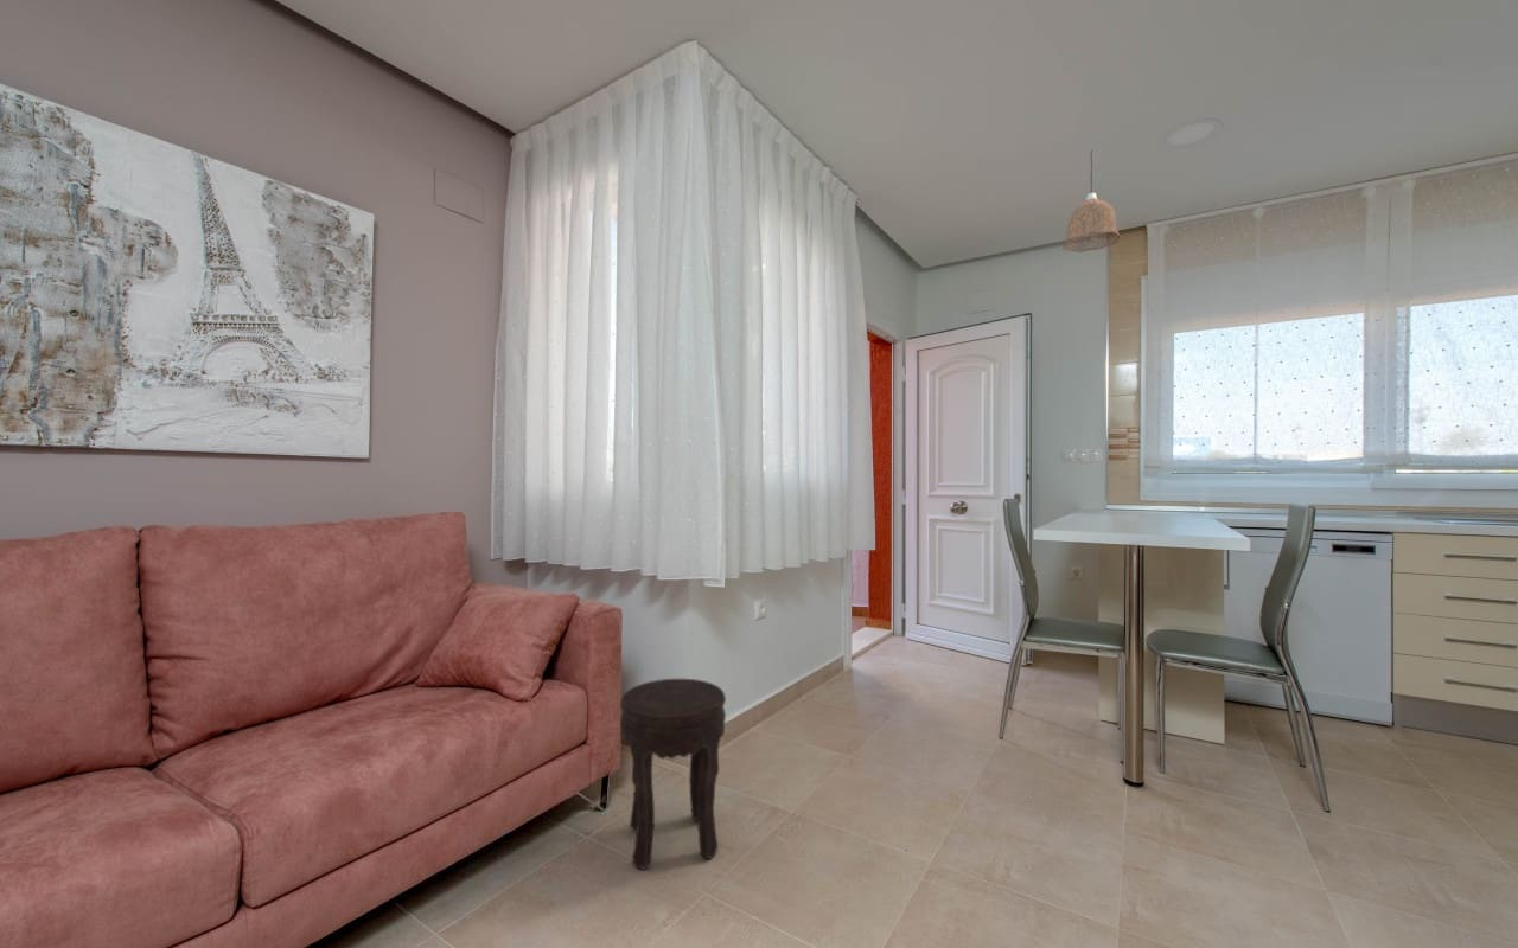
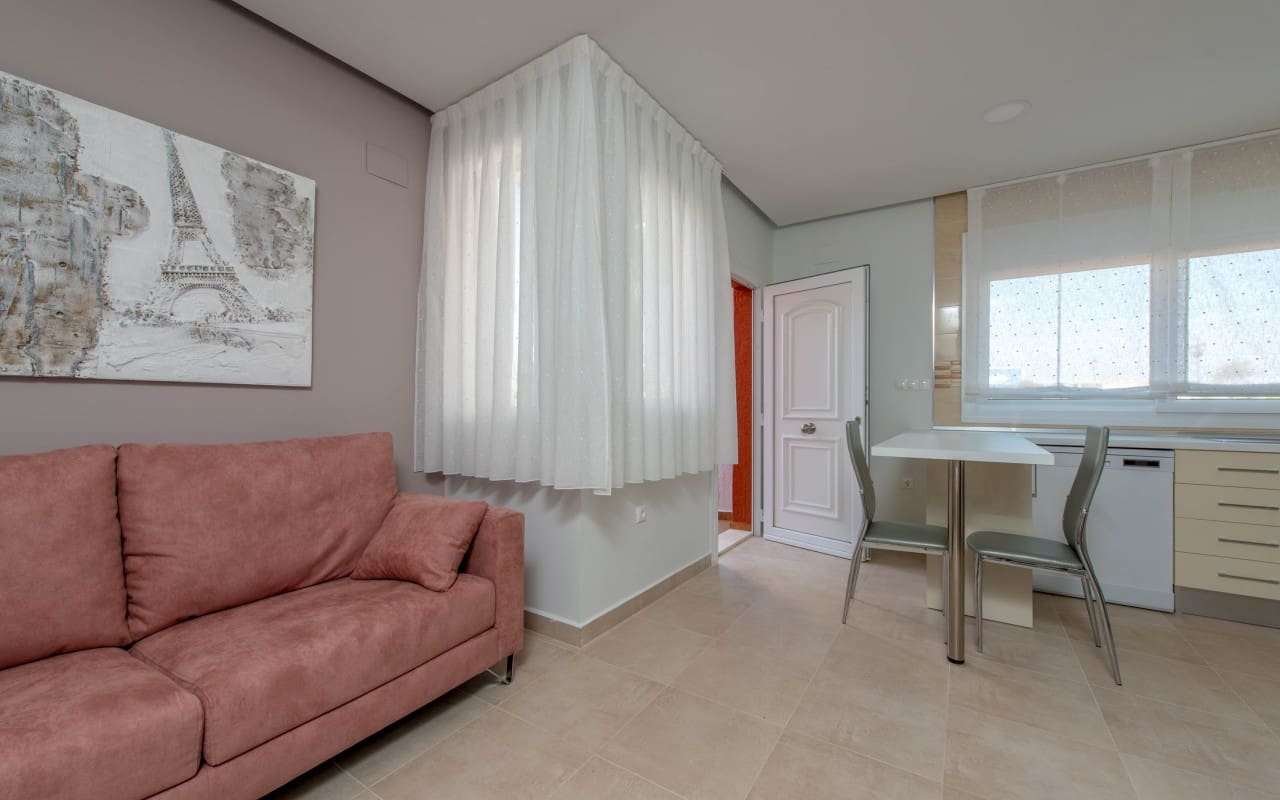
- side table (672, 757)
- pendant lamp (1091, 196)
